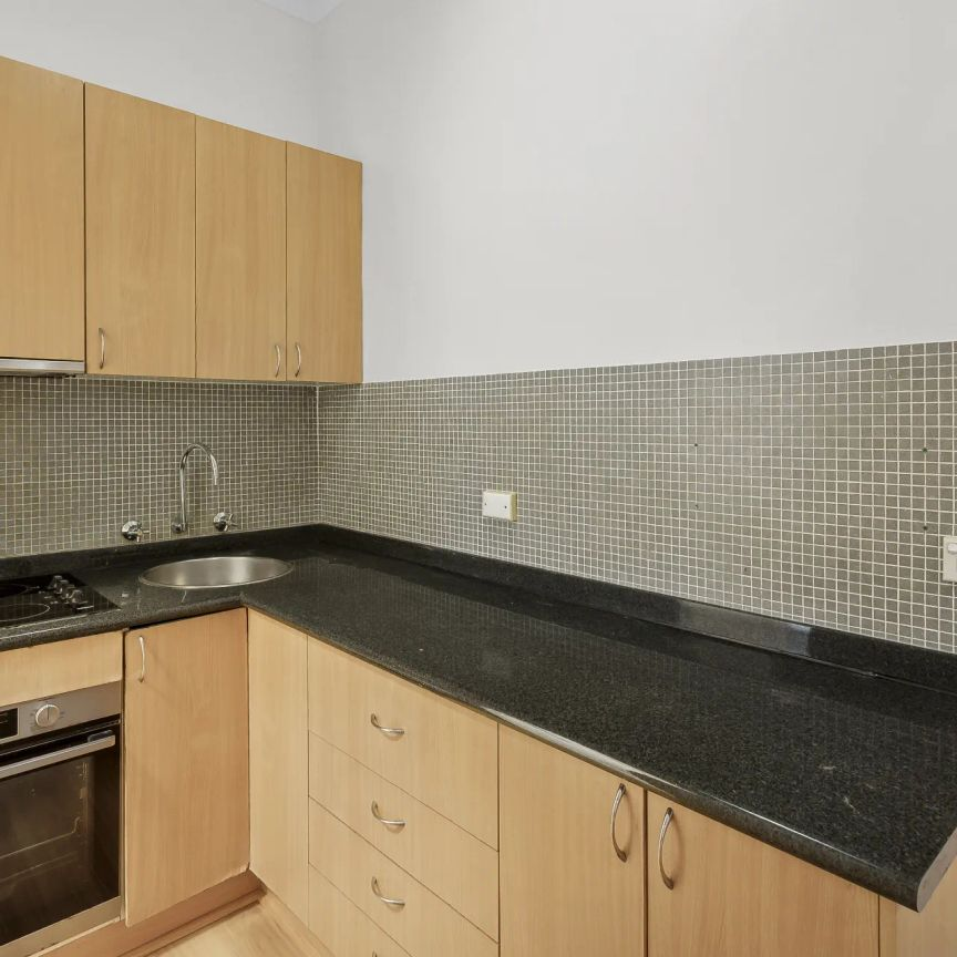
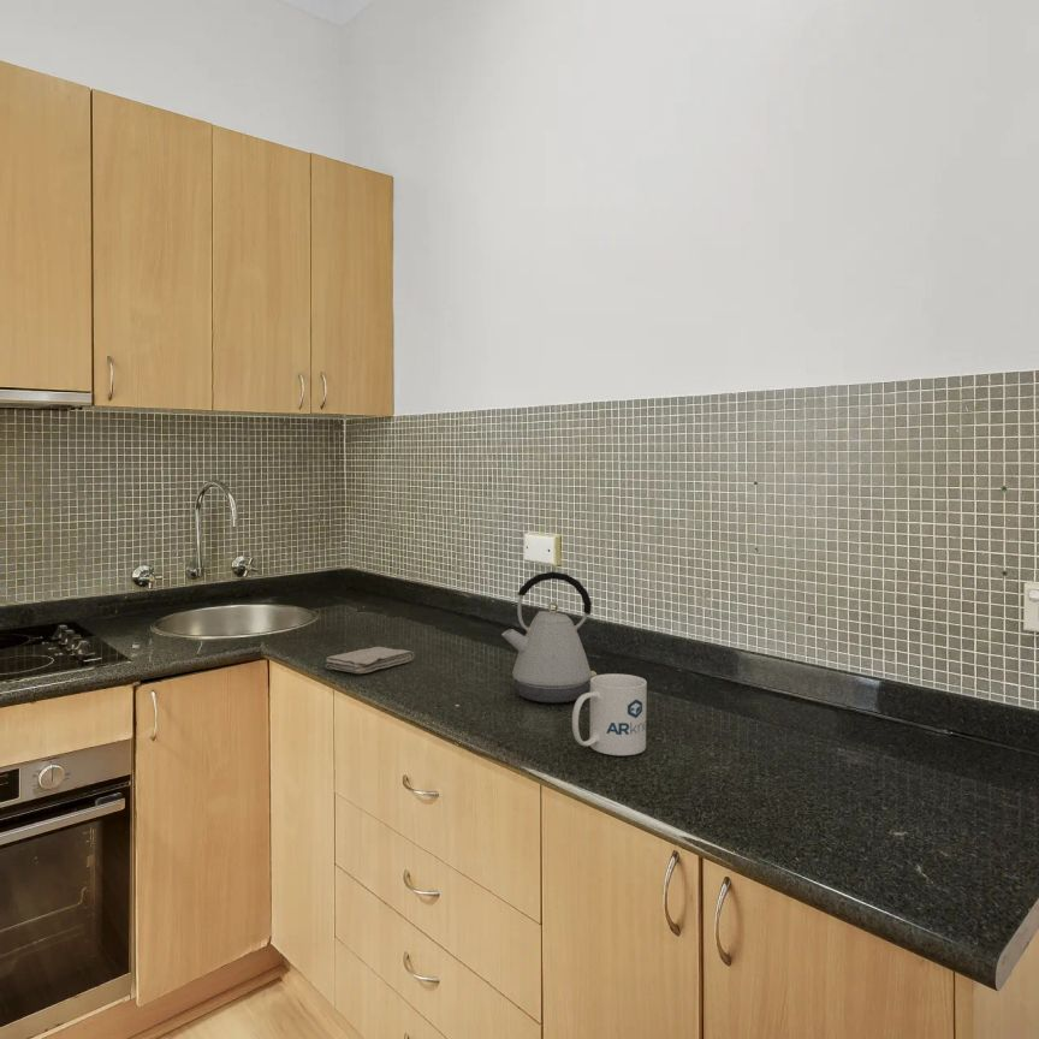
+ washcloth (369, 658)
+ kettle (548, 634)
+ mug (608, 714)
